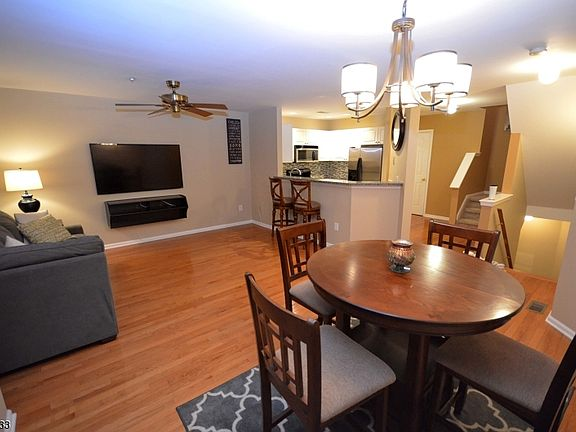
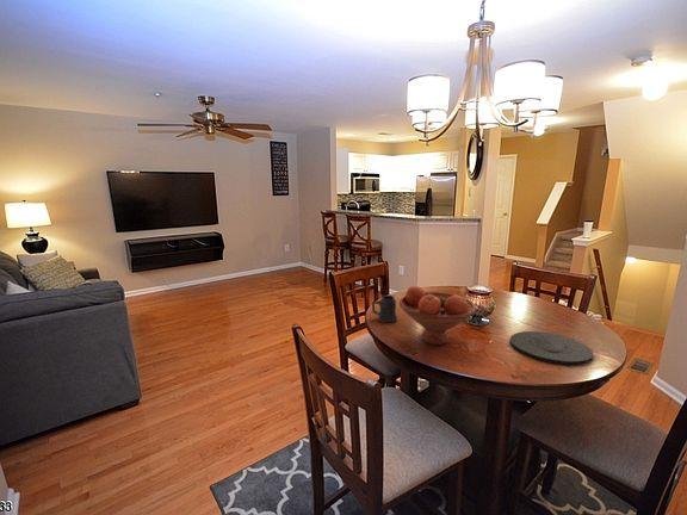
+ plate (549, 343)
+ mug (384, 308)
+ fruit bowl (435, 314)
